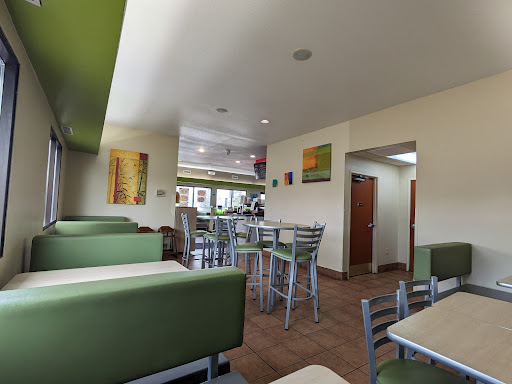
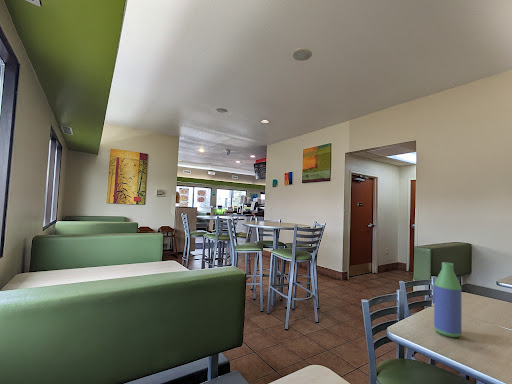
+ bottle (447, 298)
